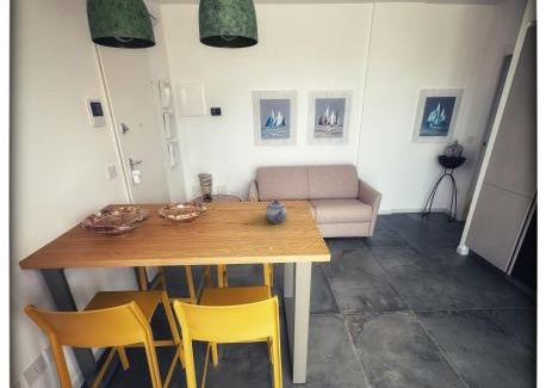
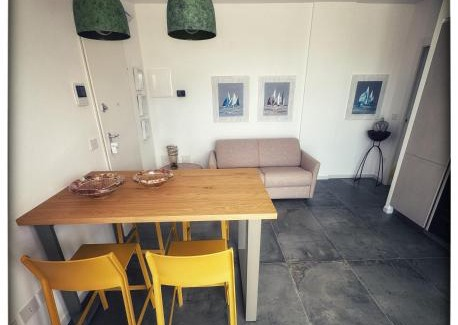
- teapot (275, 210)
